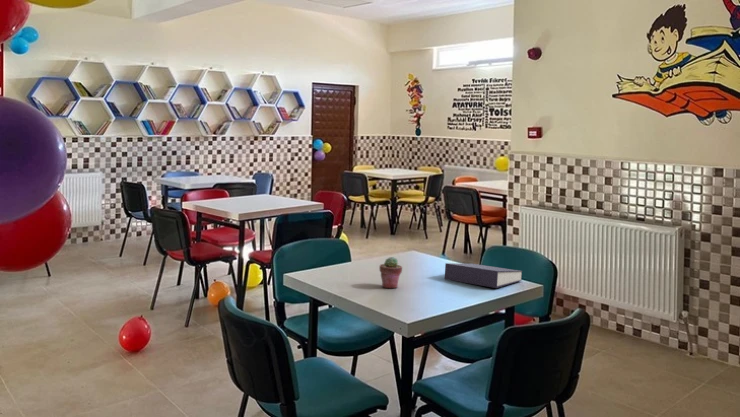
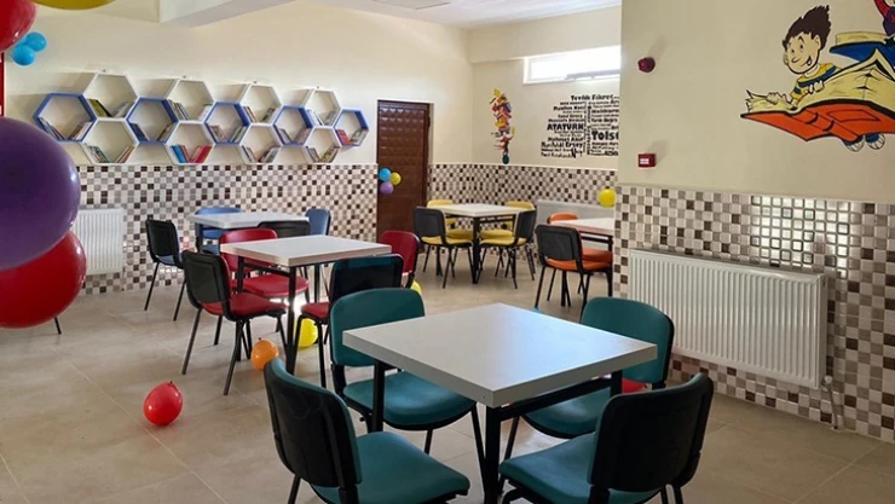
- book (483, 271)
- potted succulent (390, 271)
